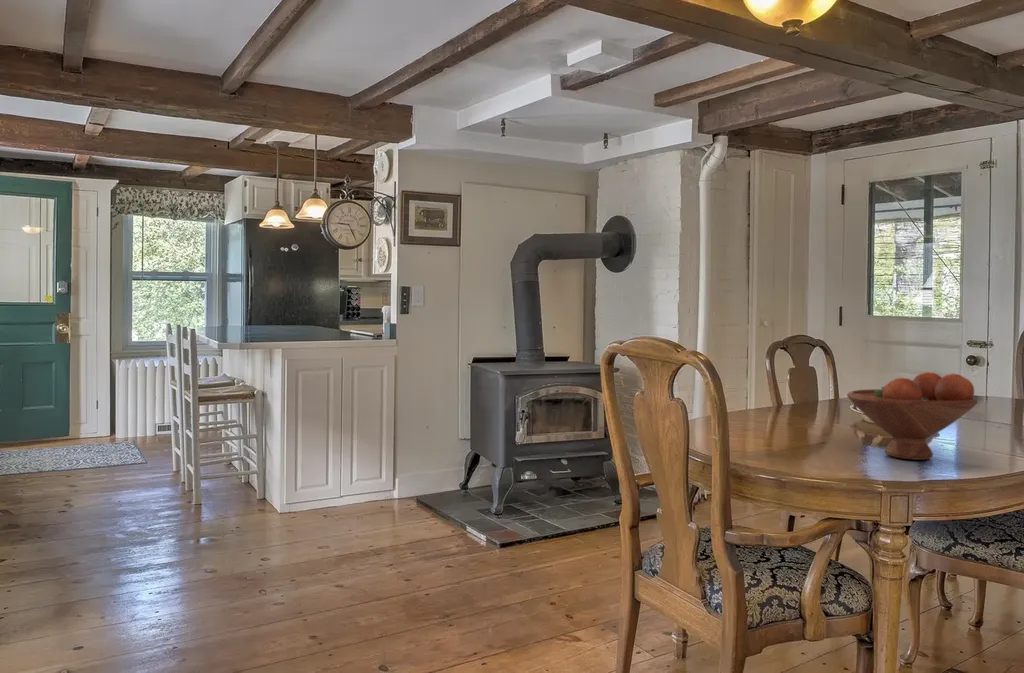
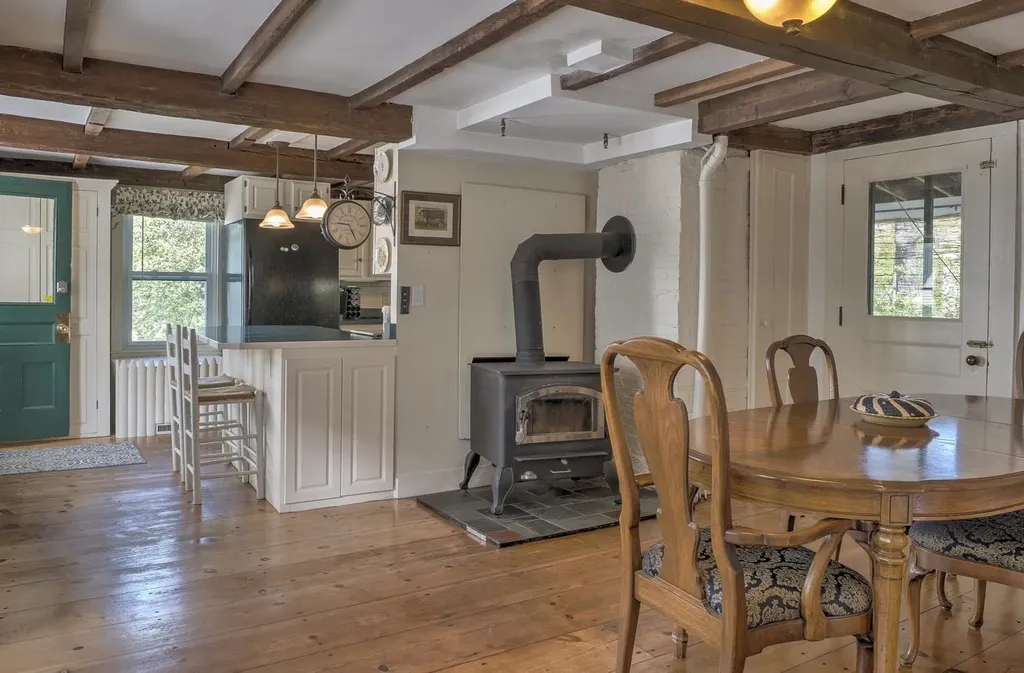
- fruit bowl (909, 414)
